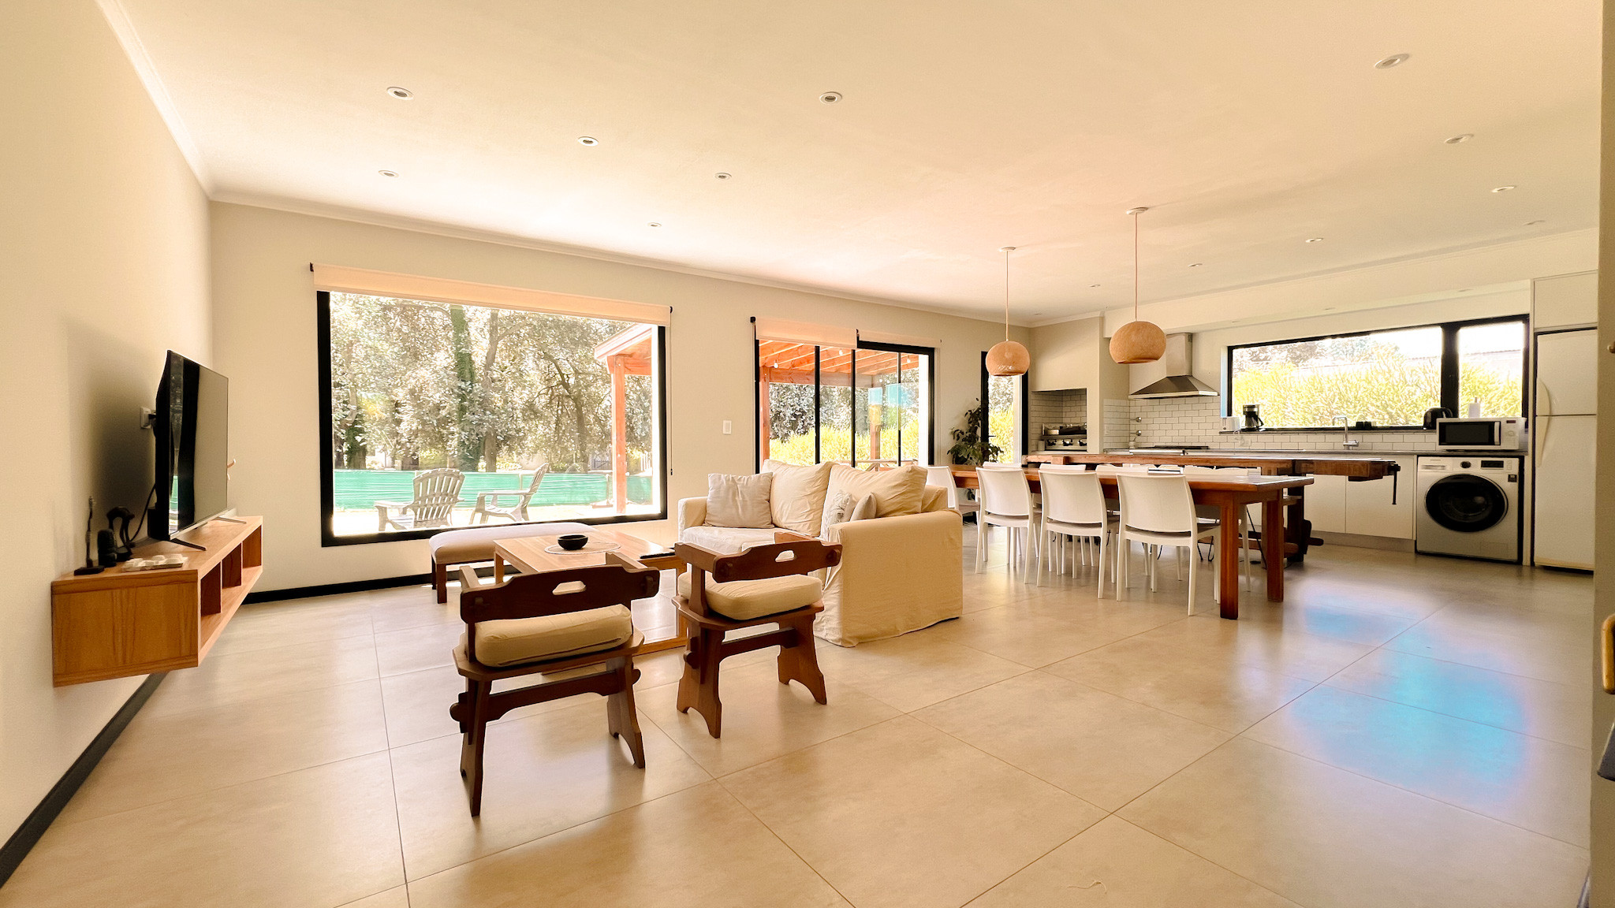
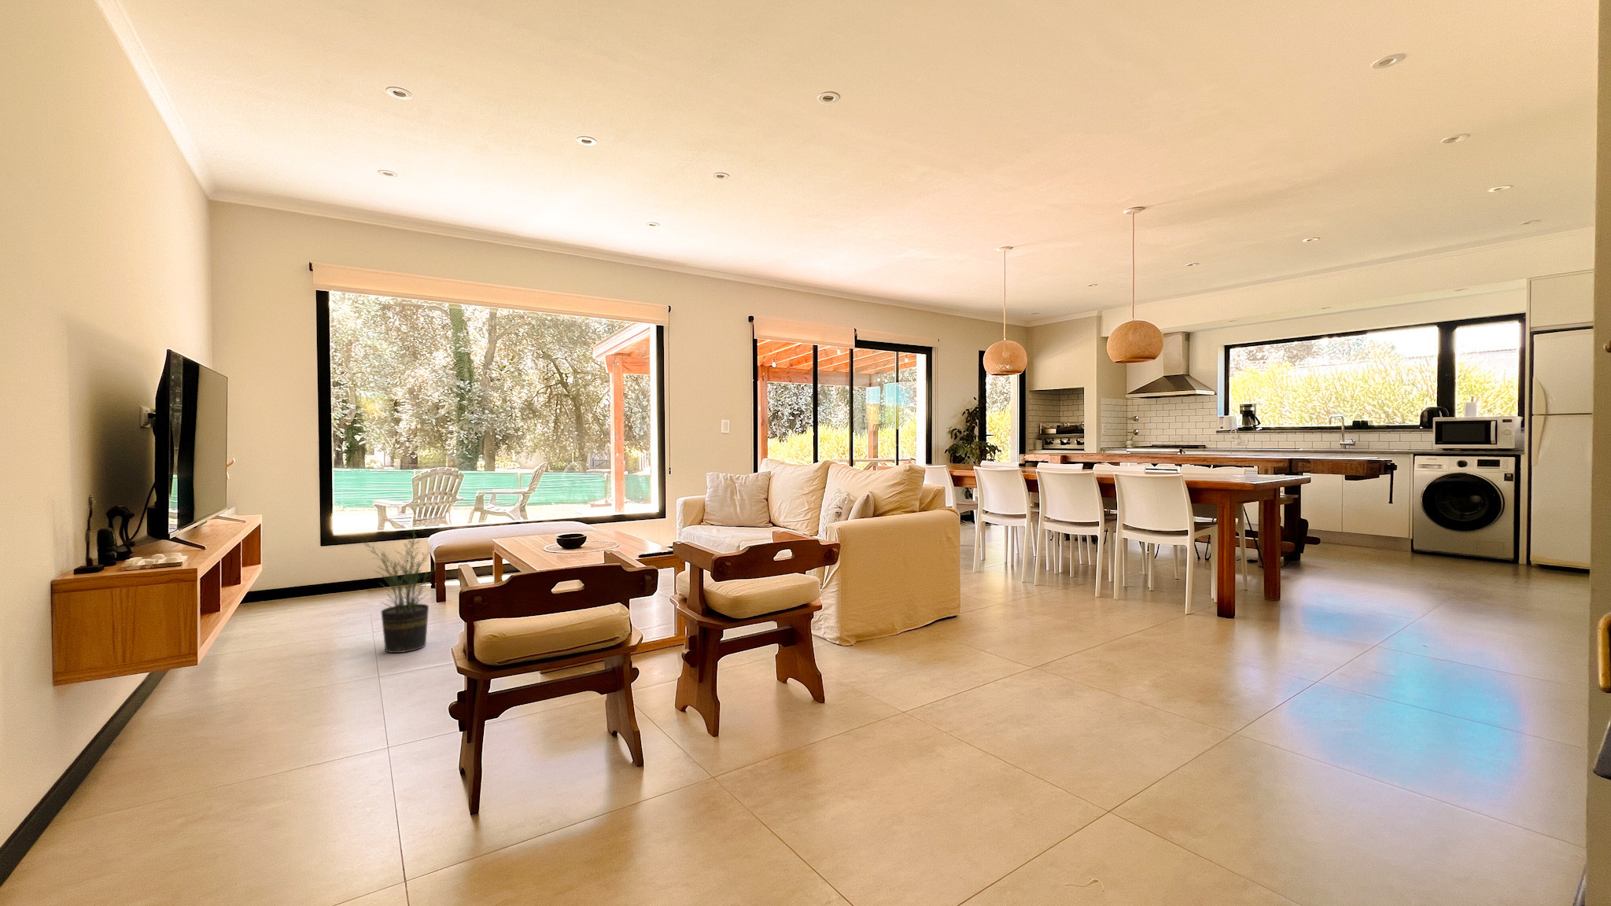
+ potted plant (401, 590)
